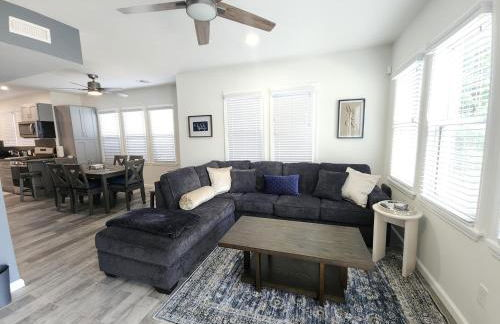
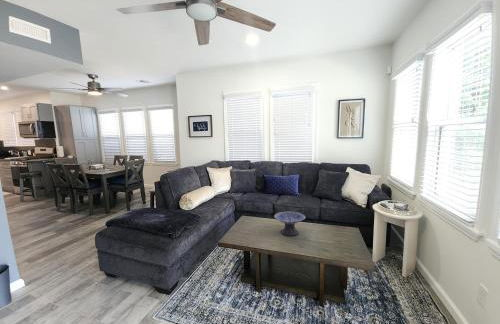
+ decorative bowl (289, 224)
